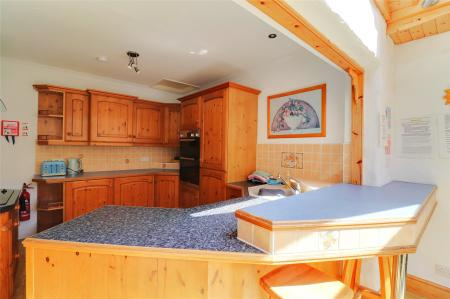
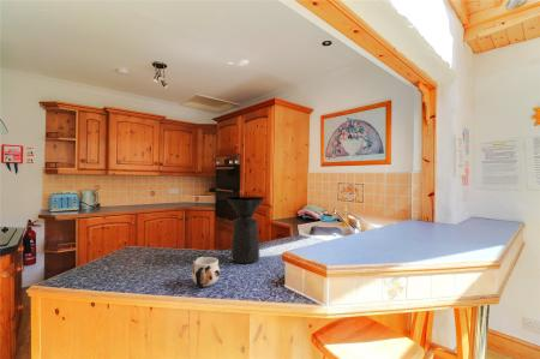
+ mug (204, 270)
+ coffee maker (245, 228)
